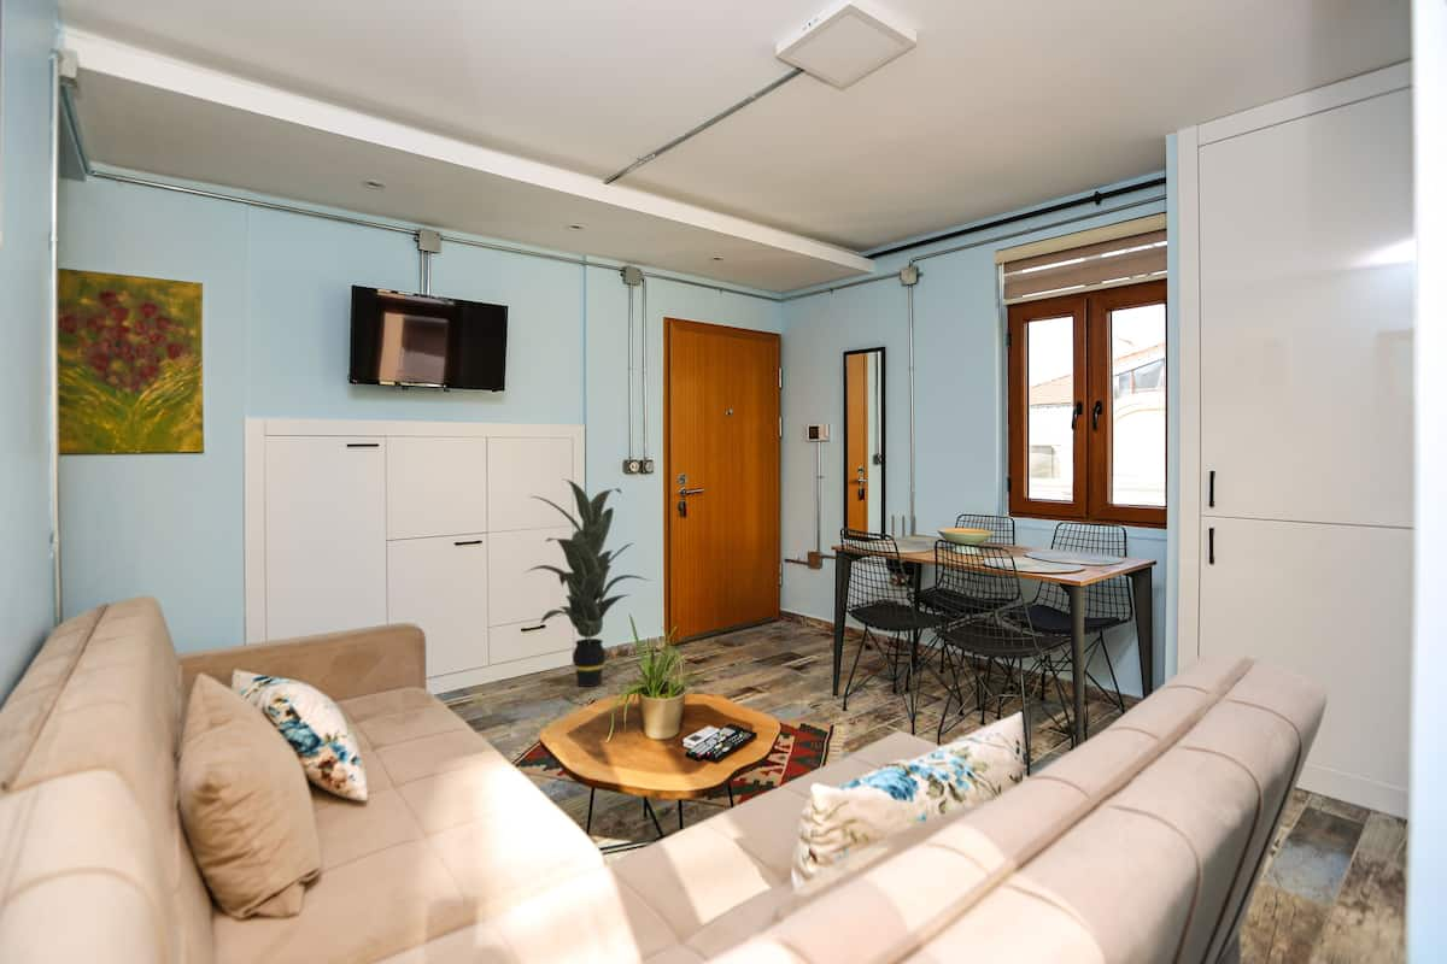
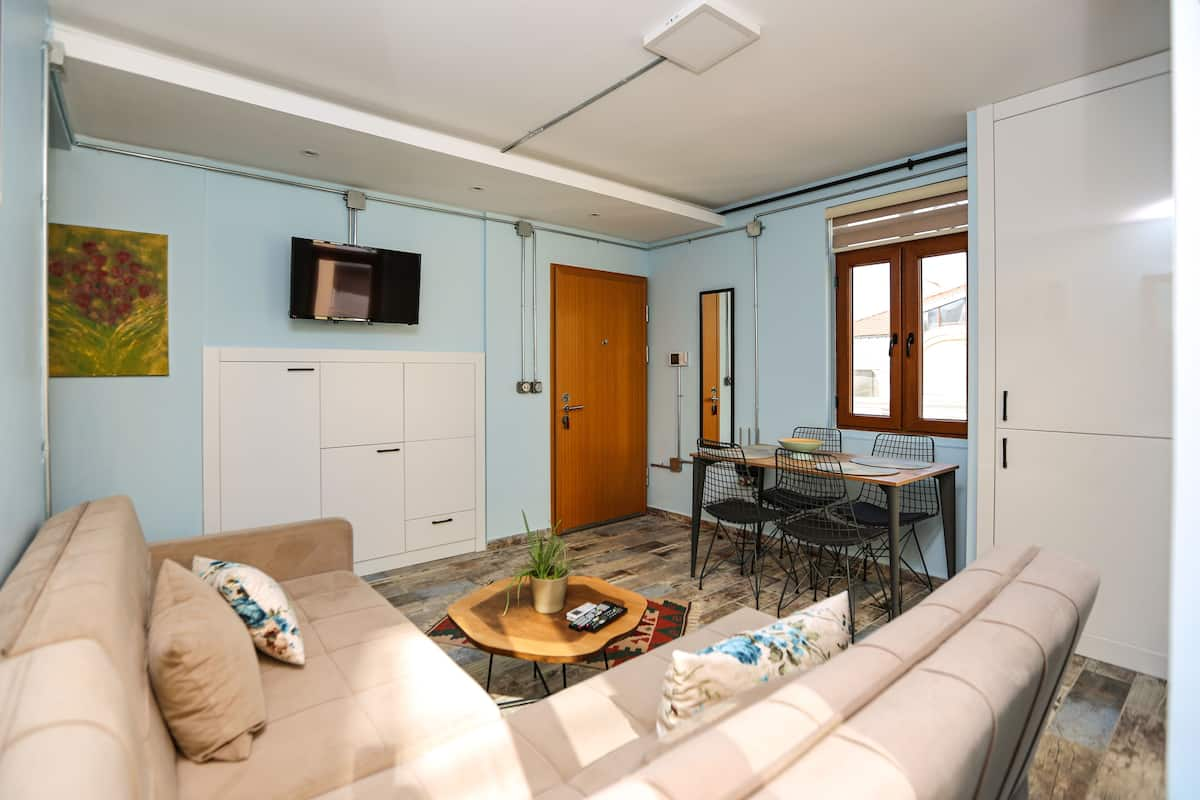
- indoor plant (580, 581)
